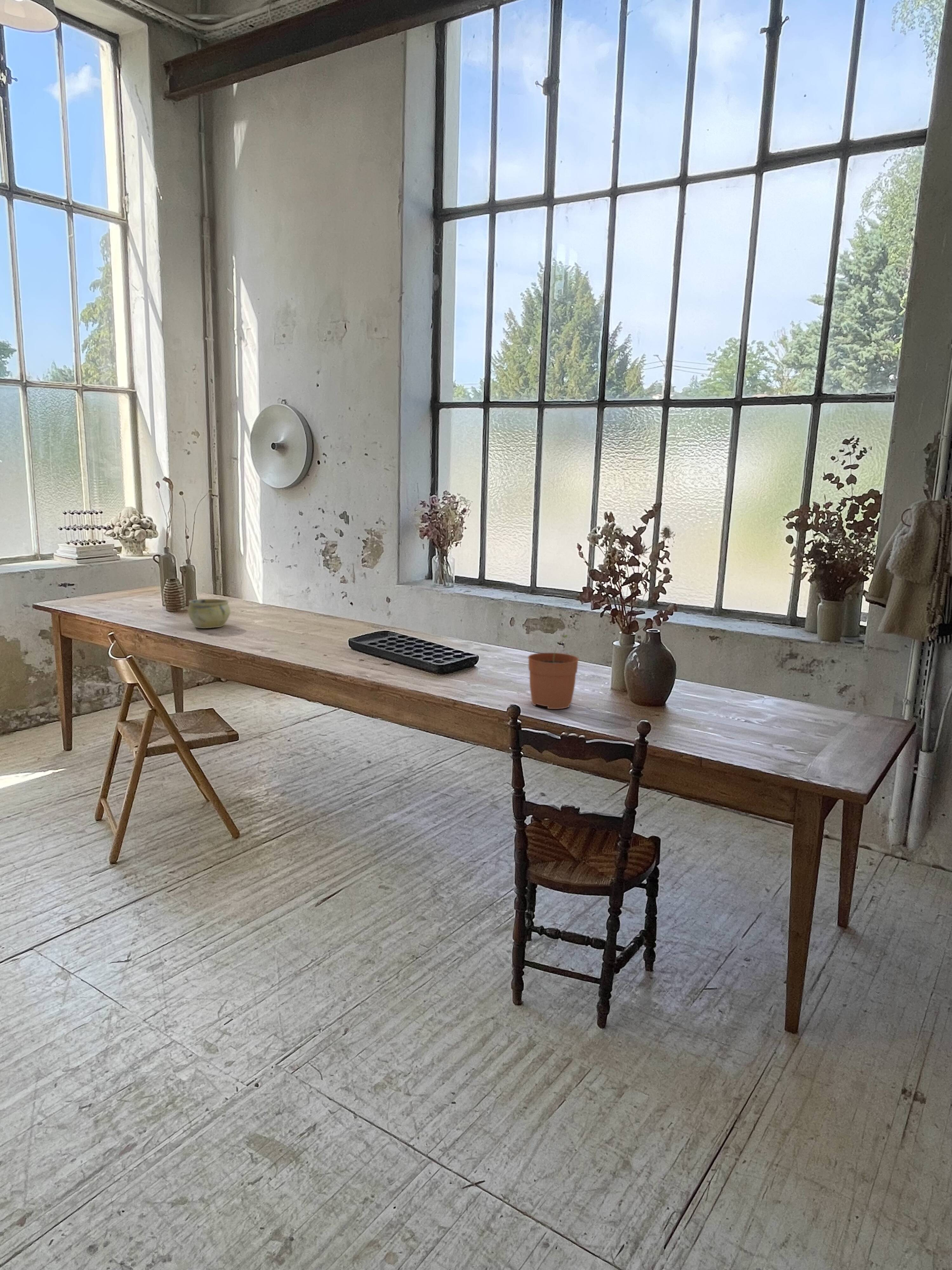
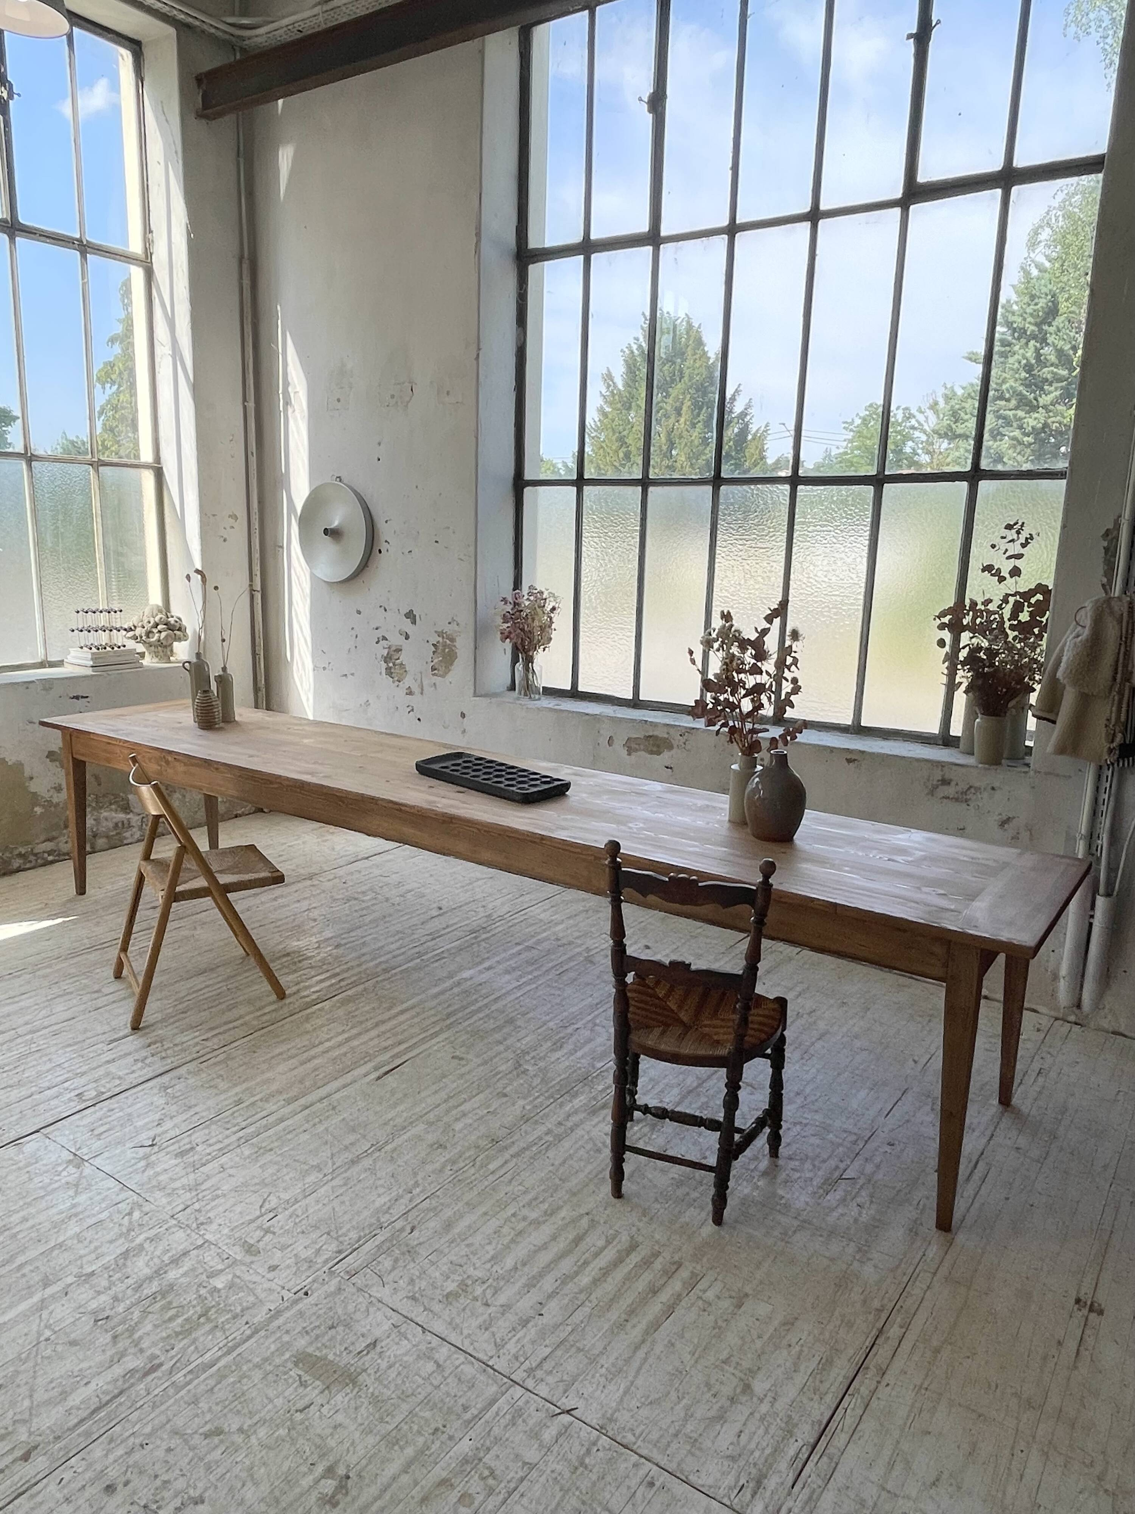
- plant pot (553, 669)
- ceramic bowl (209, 613)
